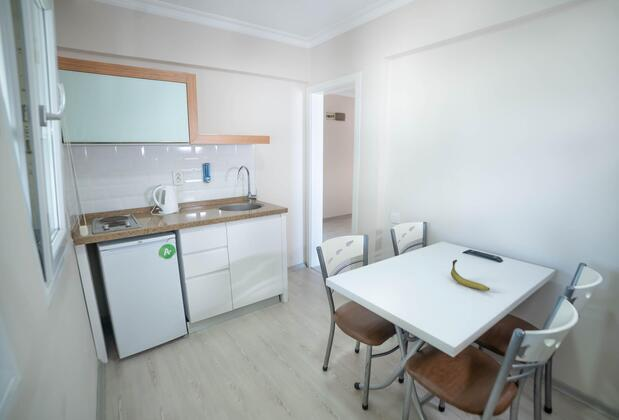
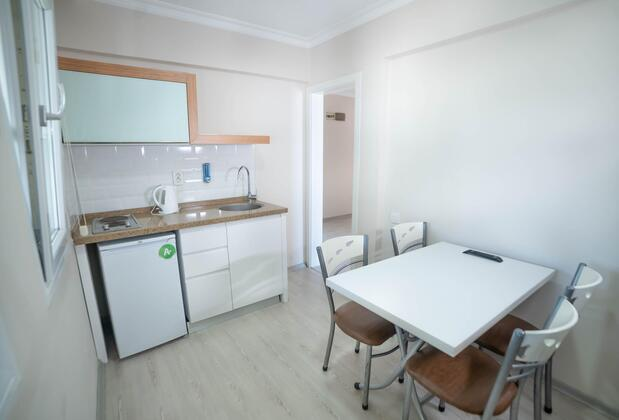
- banana (468, 280)
